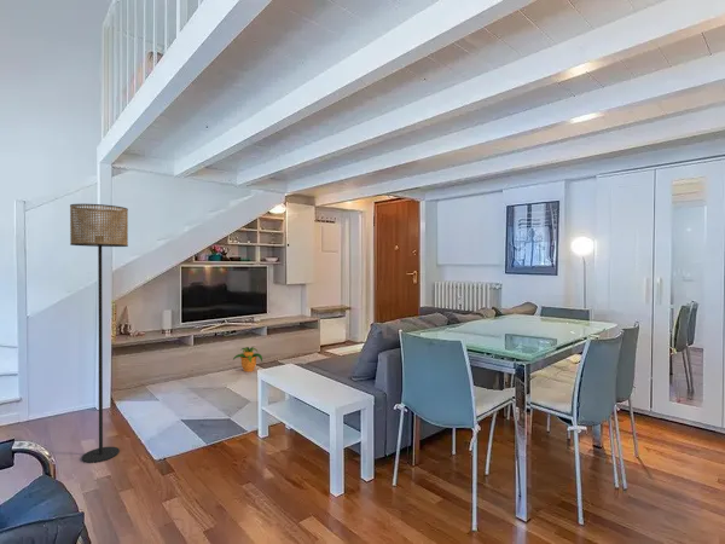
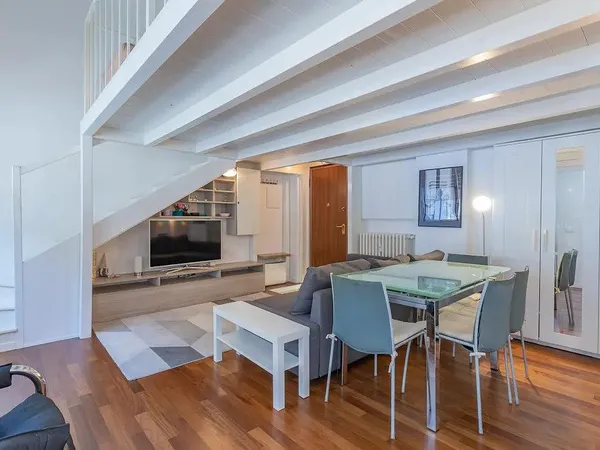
- potted plant (246, 358)
- floor lamp (100, 331)
